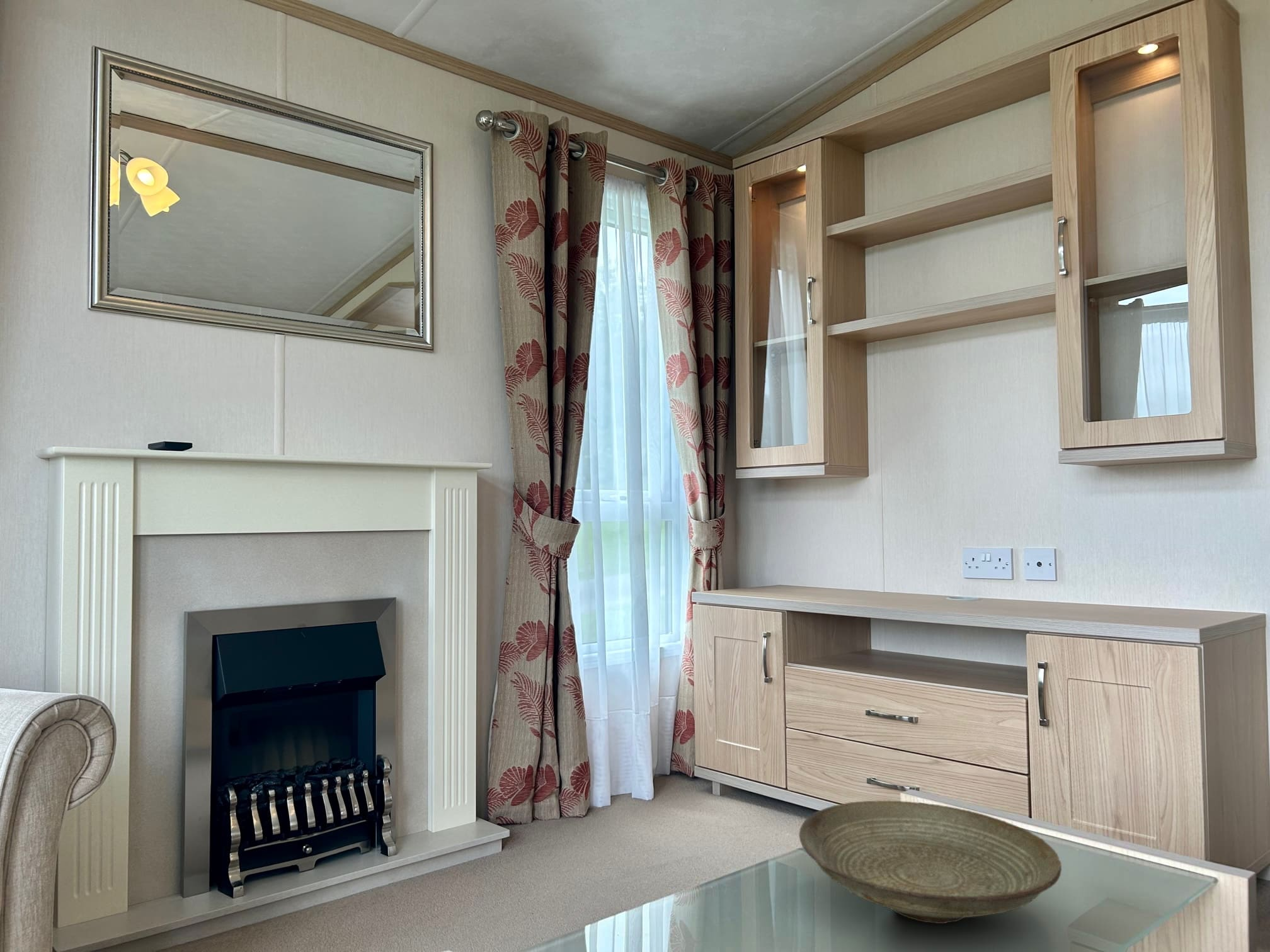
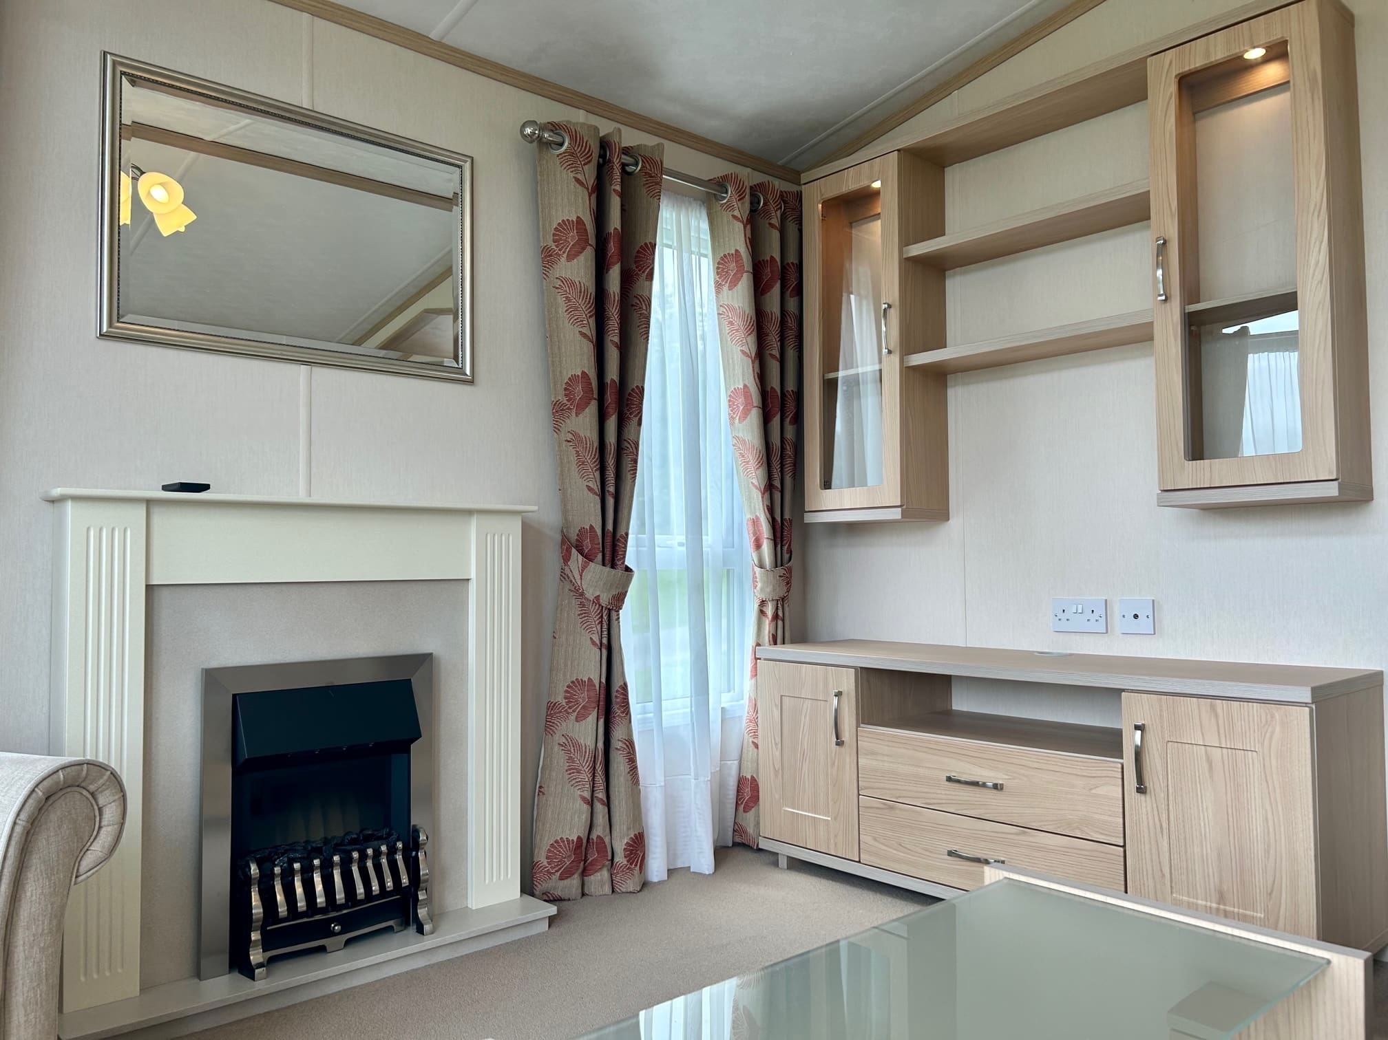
- decorative bowl (925, 872)
